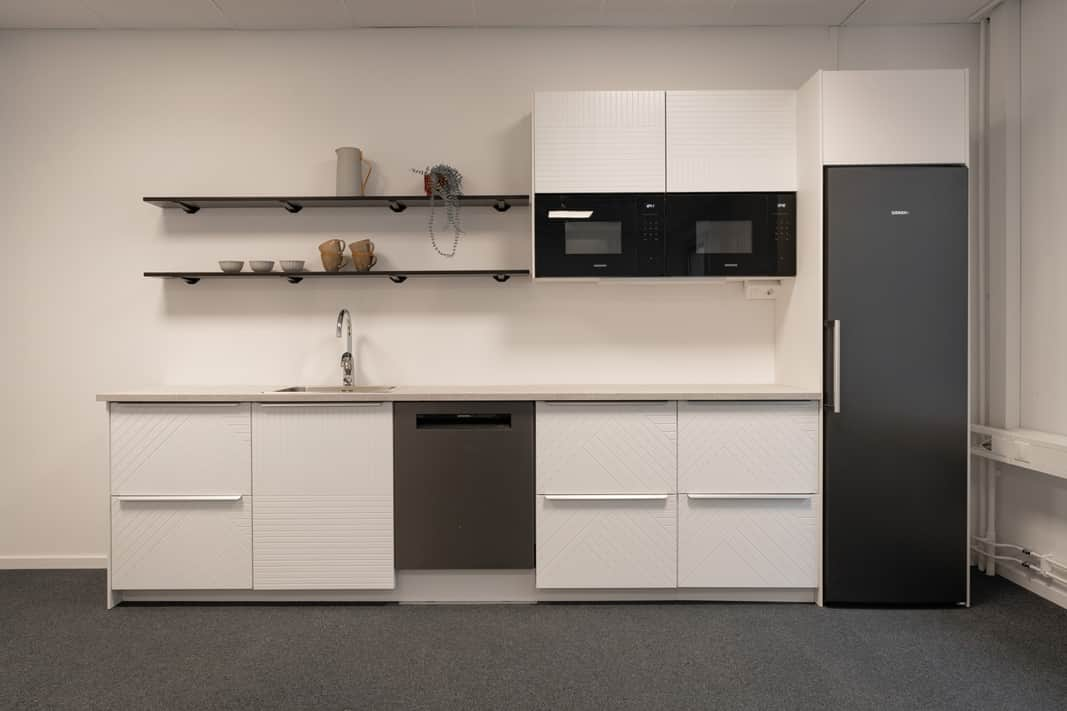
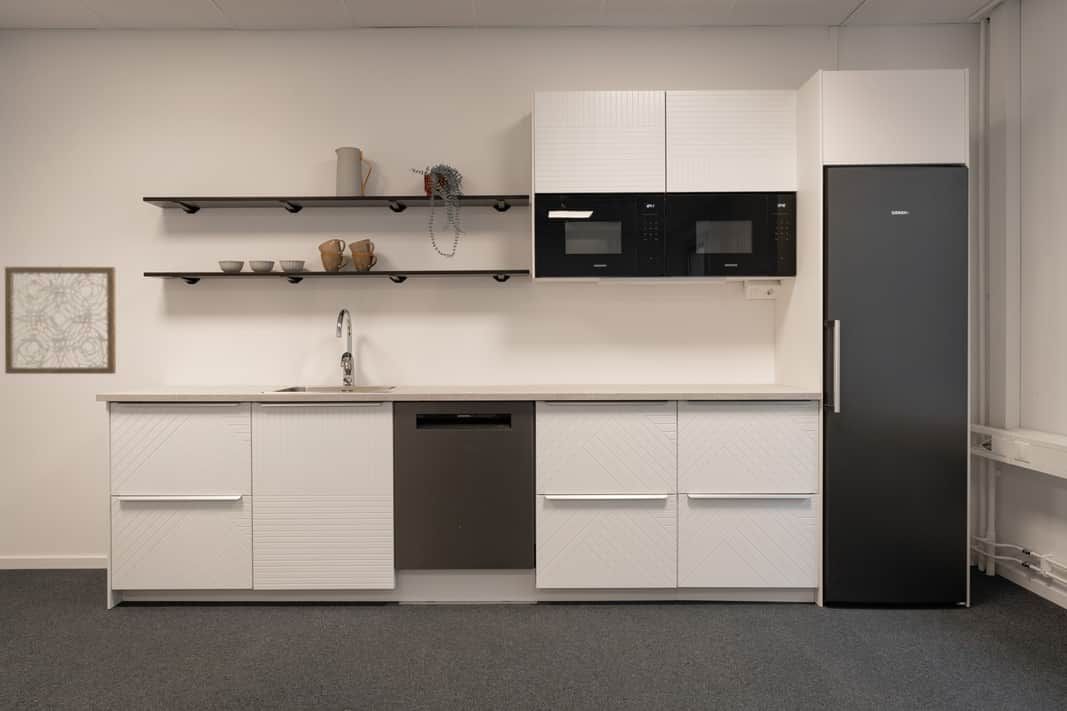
+ wall art (65, 318)
